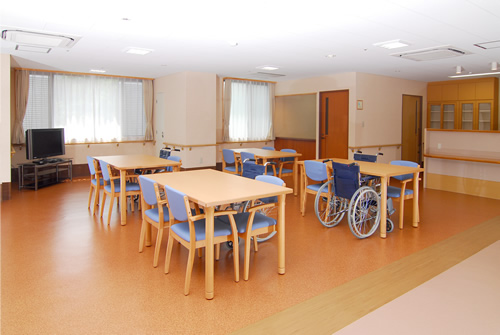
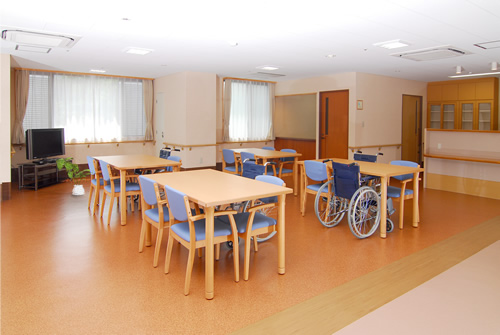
+ house plant (72, 175)
